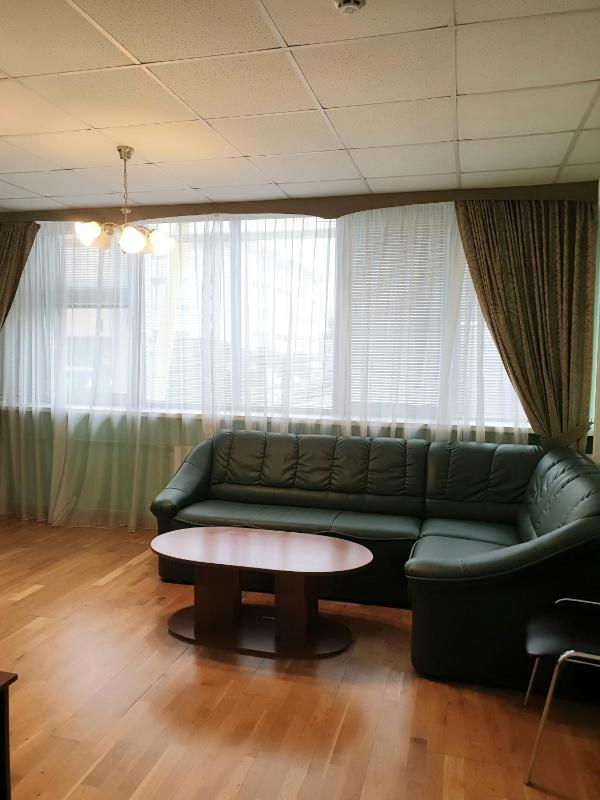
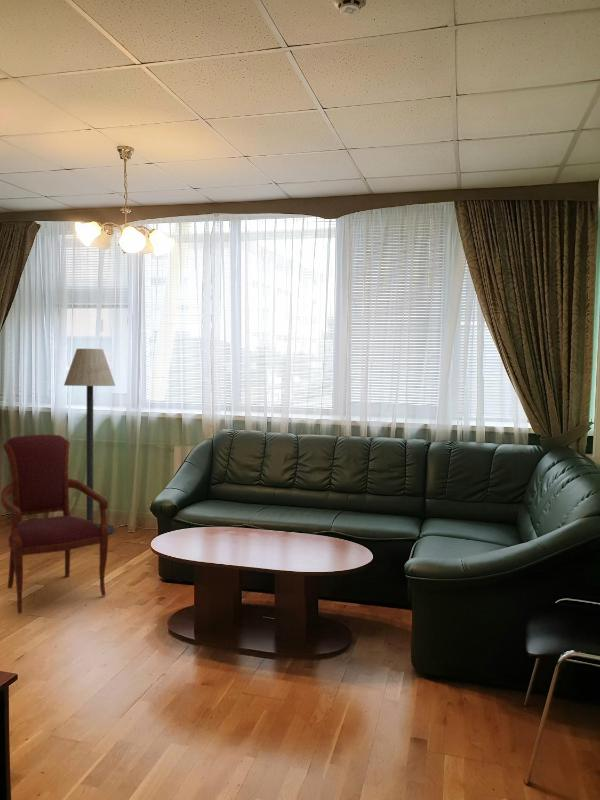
+ floor lamp (89, 440)
+ armchair (51, 517)
